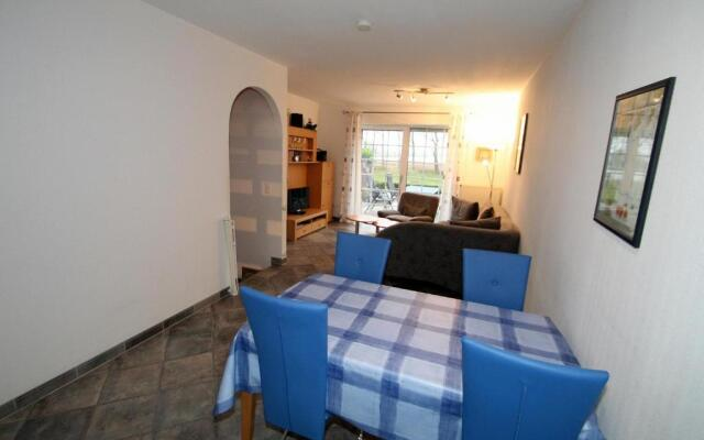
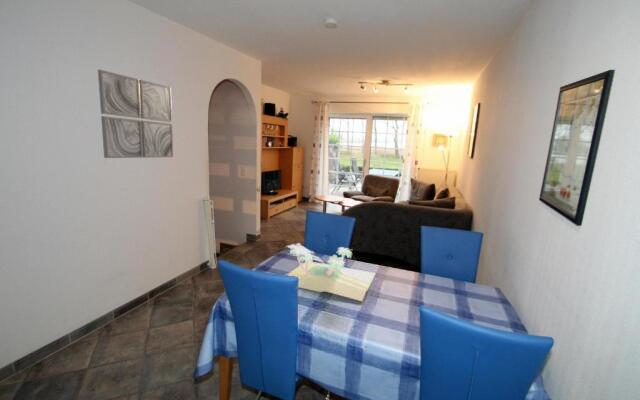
+ plant (325, 264)
+ wall art (140, 120)
